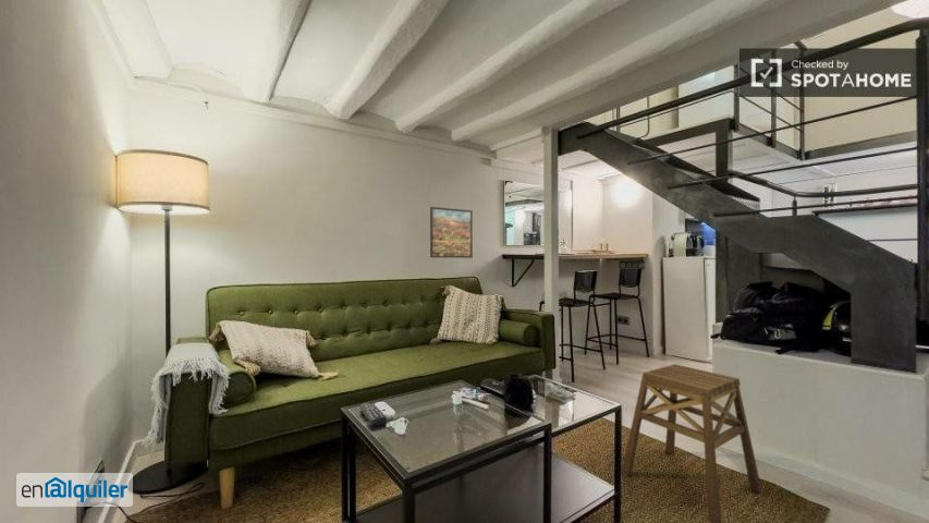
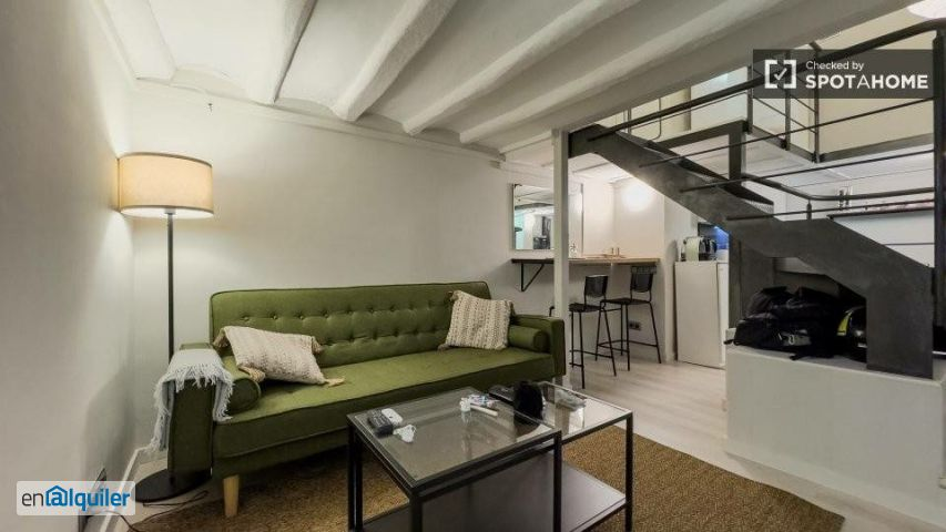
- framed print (452, 233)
- stool (688, 428)
